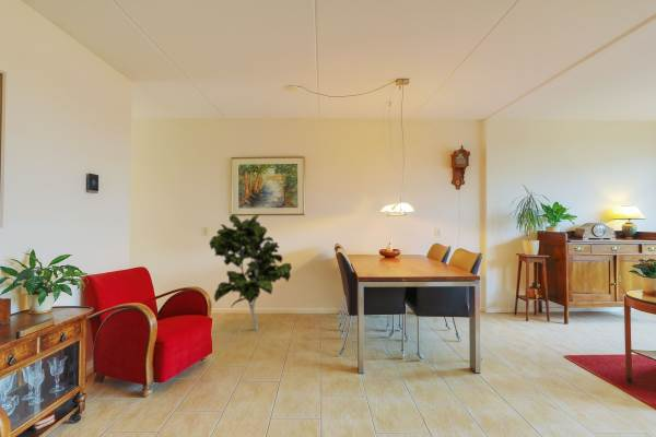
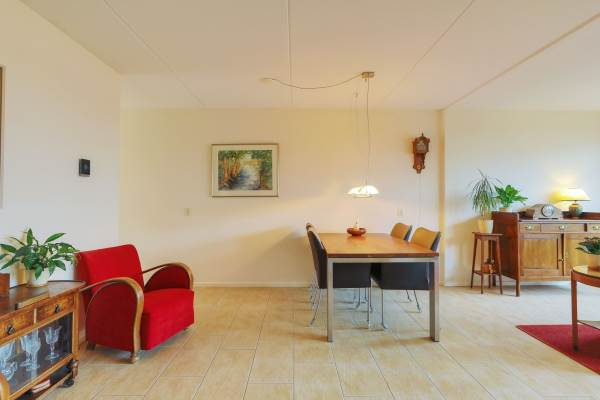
- indoor plant (253, 272)
